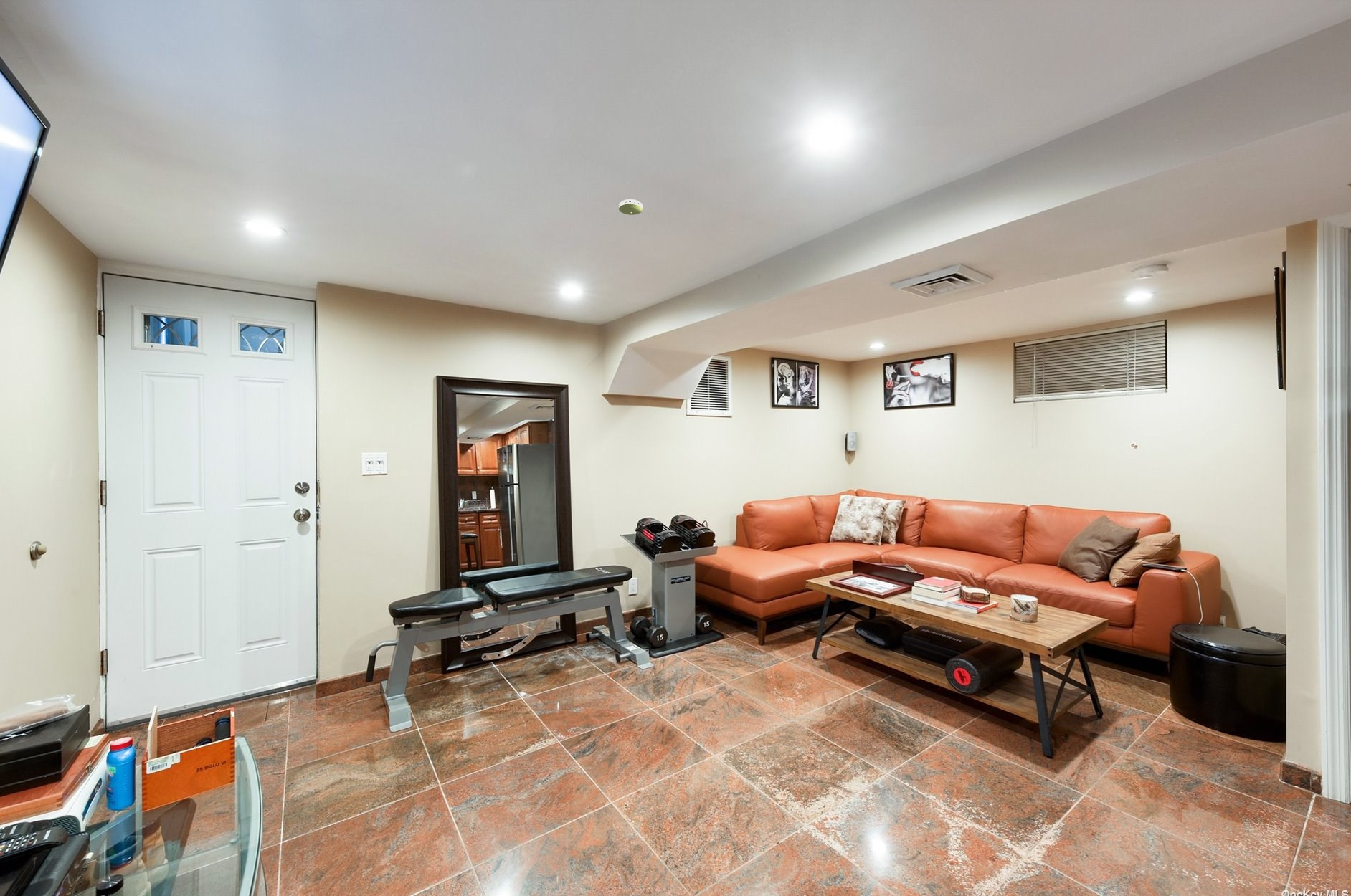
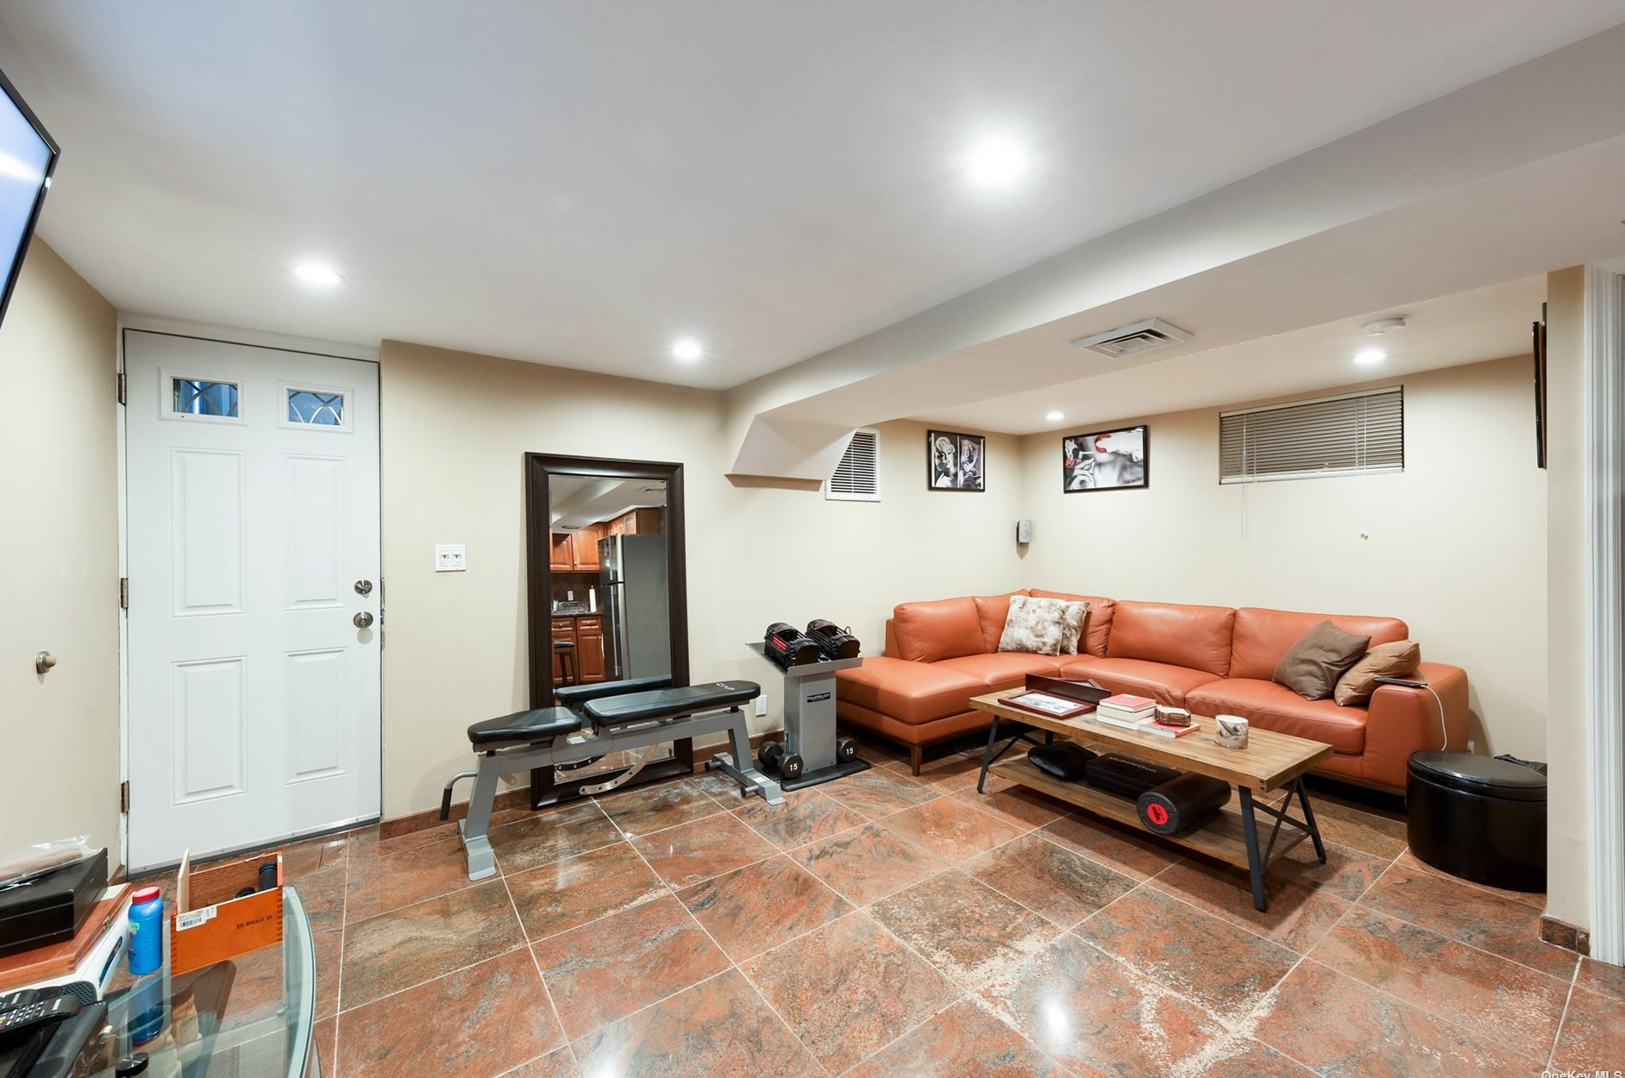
- smoke detector (630, 206)
